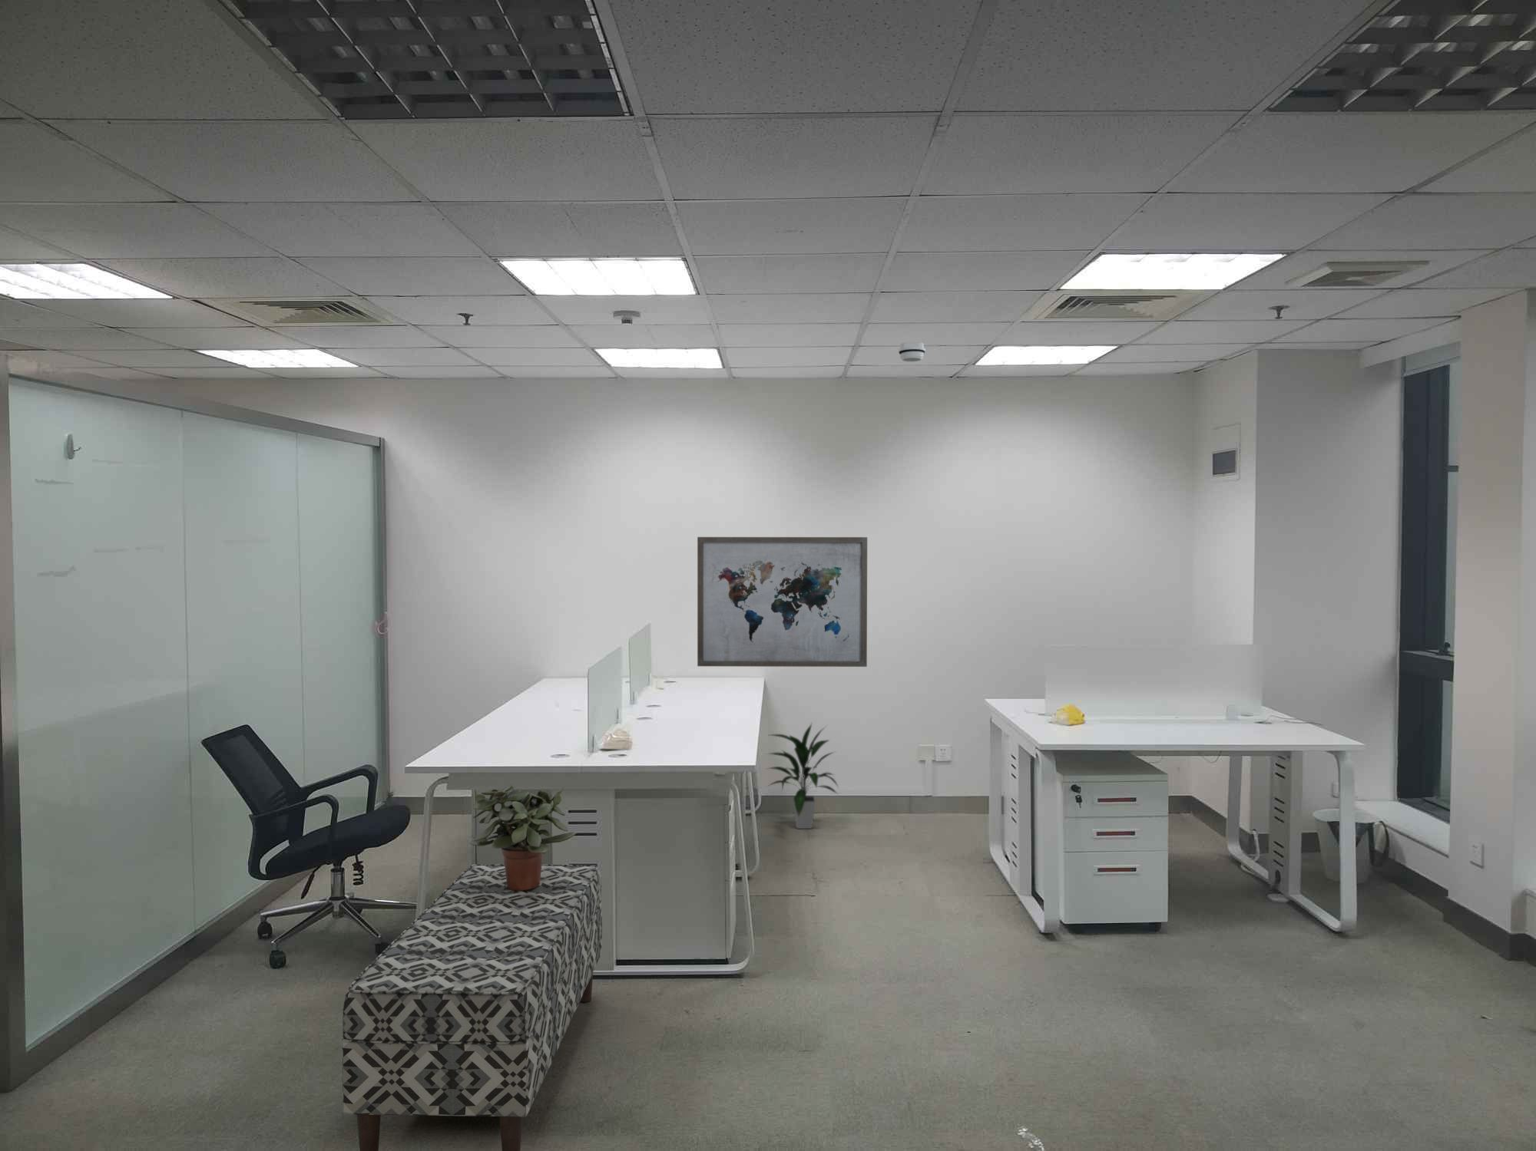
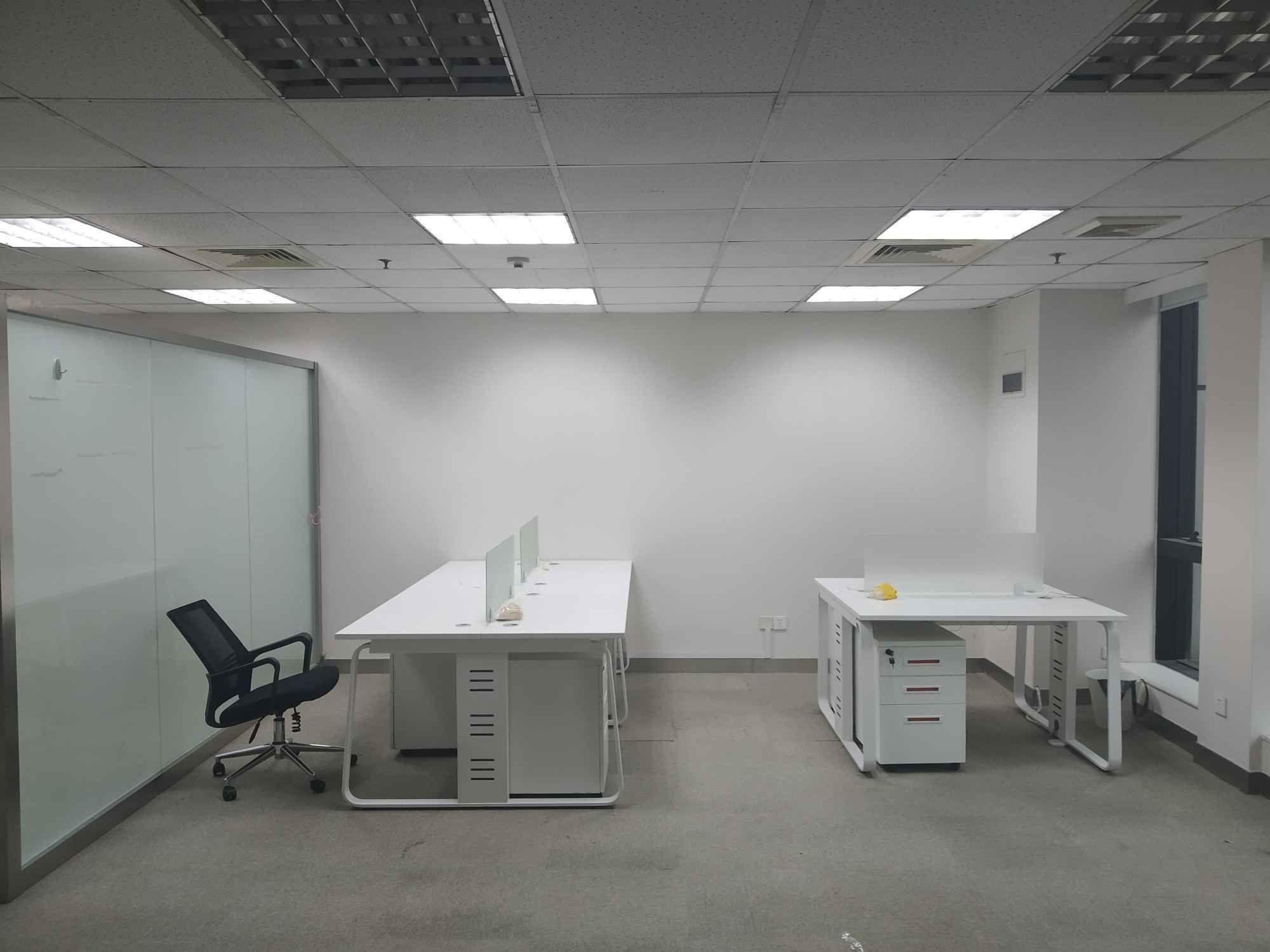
- smoke detector (912, 352)
- indoor plant (802, 775)
- wall art (781, 602)
- potted plant (524, 833)
- bench (493, 993)
